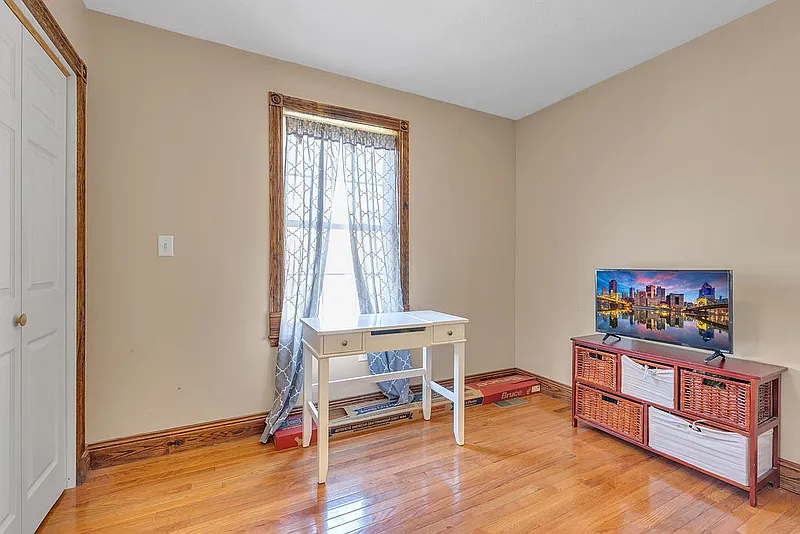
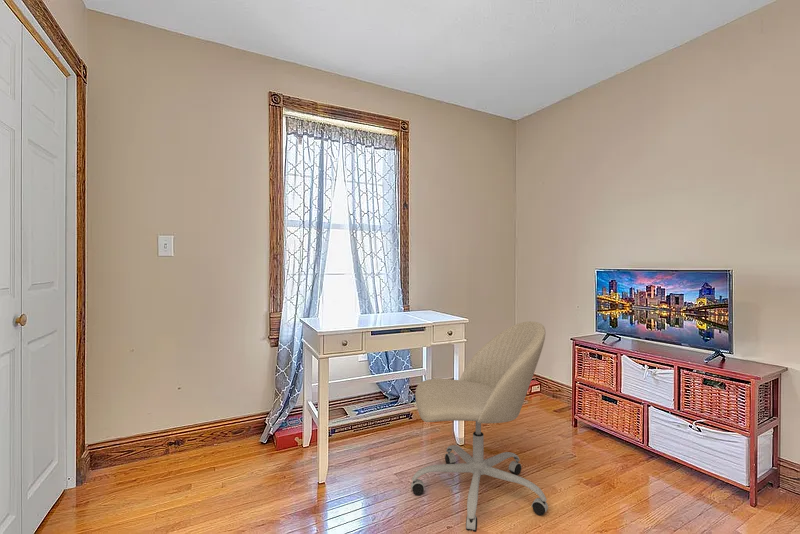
+ office chair (475, 407)
